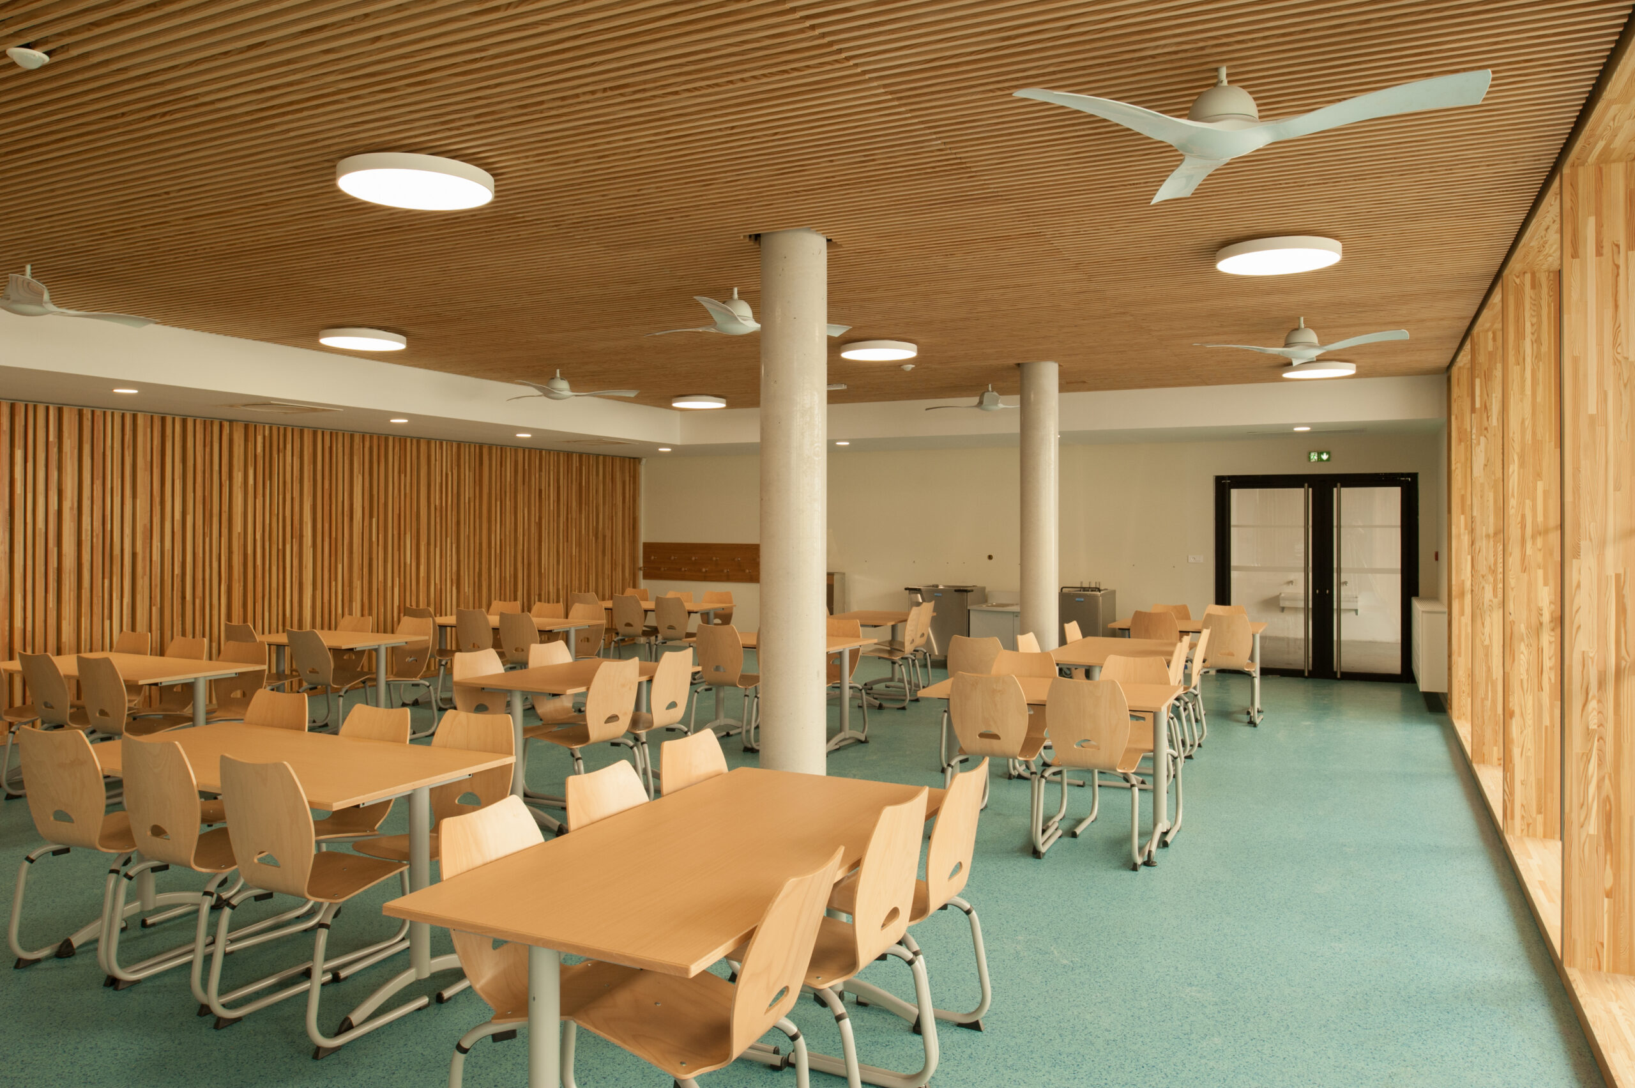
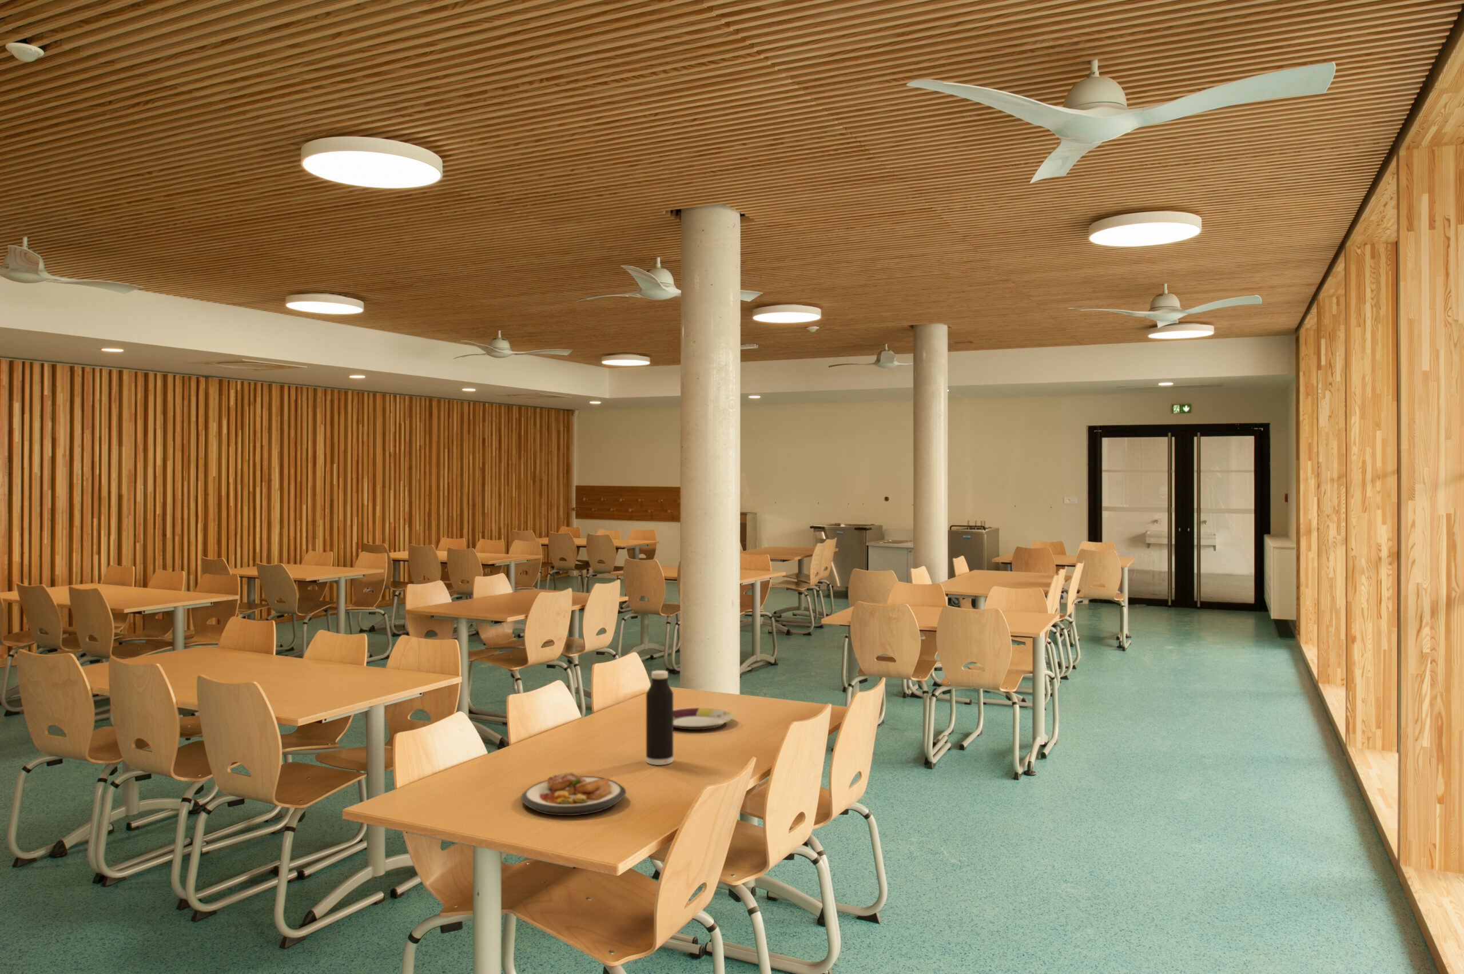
+ plate (574, 790)
+ plate (696, 719)
+ water bottle (660, 716)
